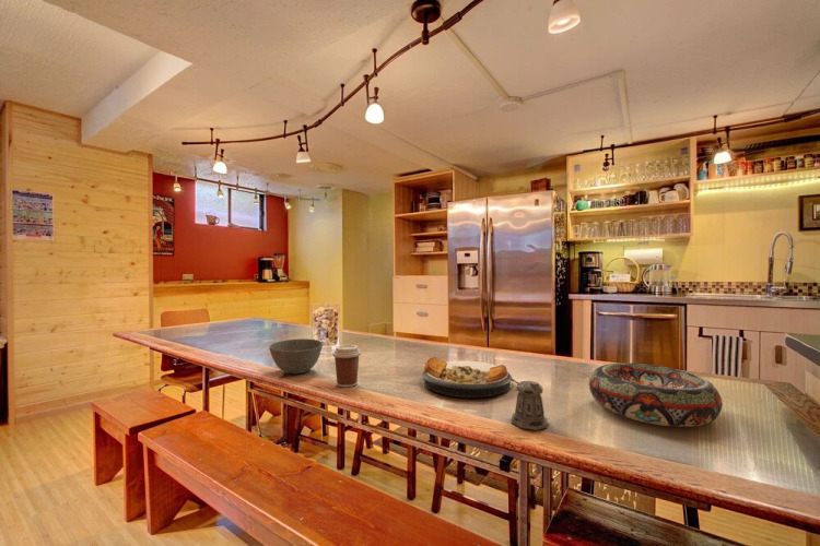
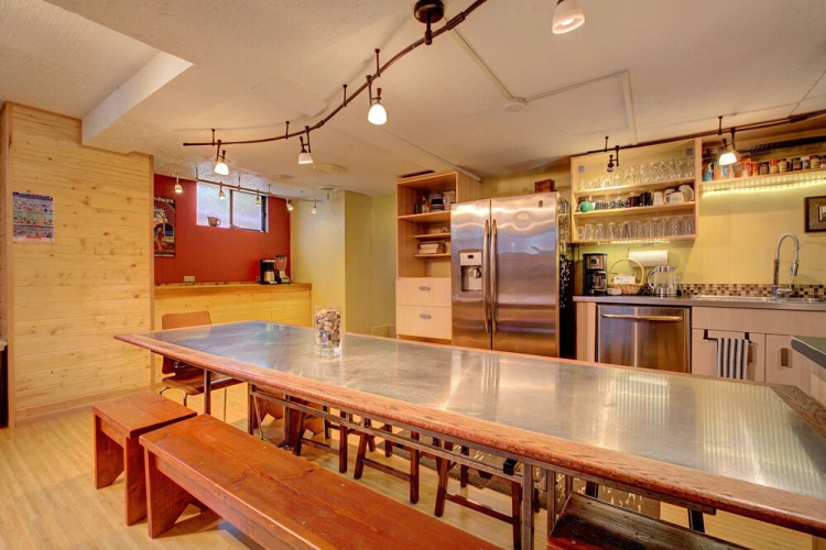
- bowl (296, 357)
- pepper shaker (527, 400)
- coffee cup (347, 365)
- plate (466, 373)
- decorative bowl (649, 392)
